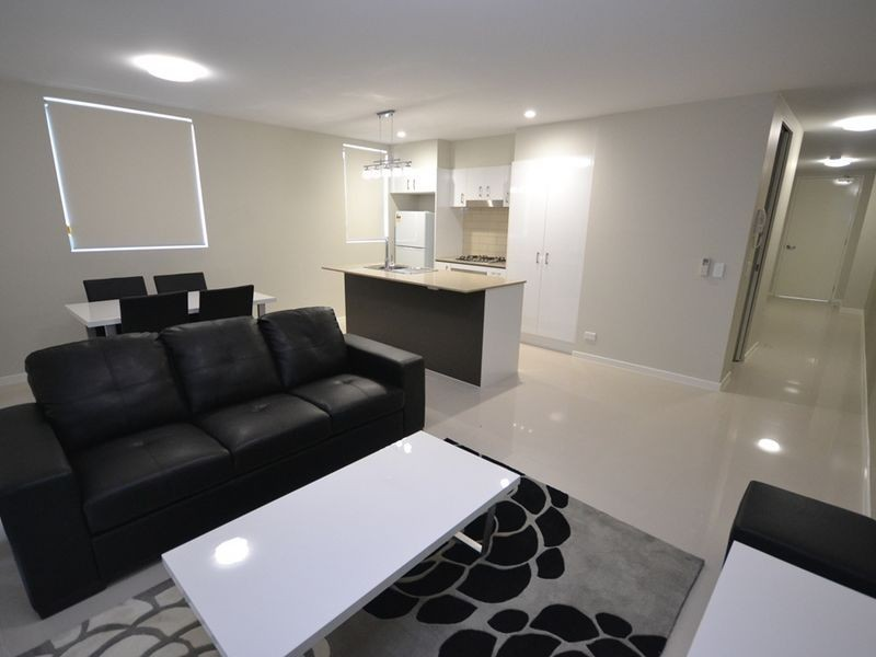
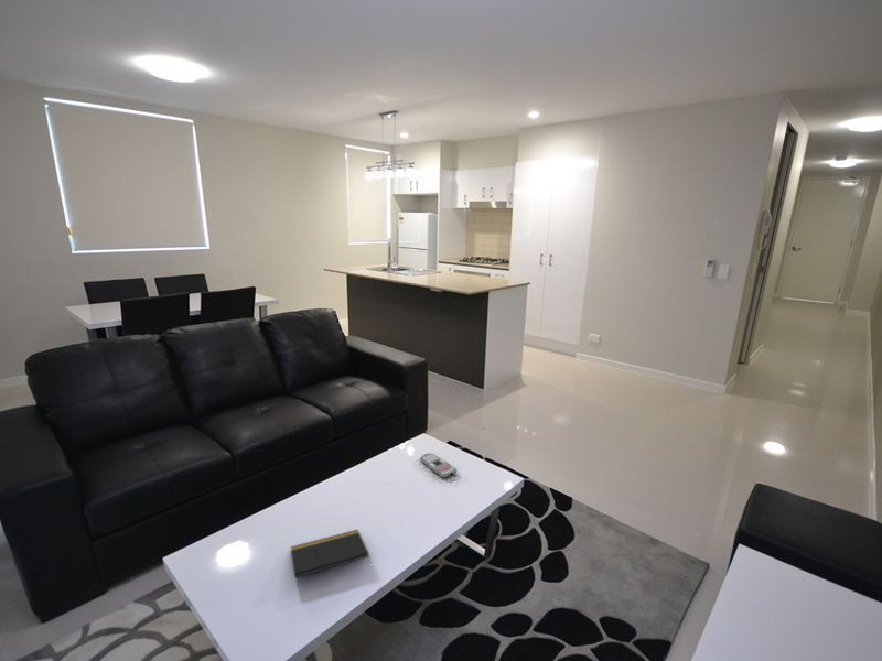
+ notepad (329, 551)
+ remote control (437, 464)
